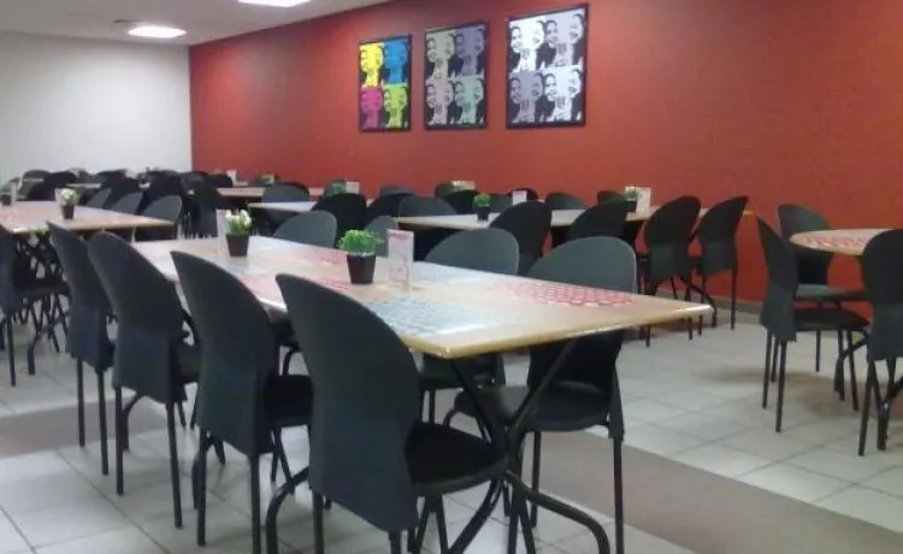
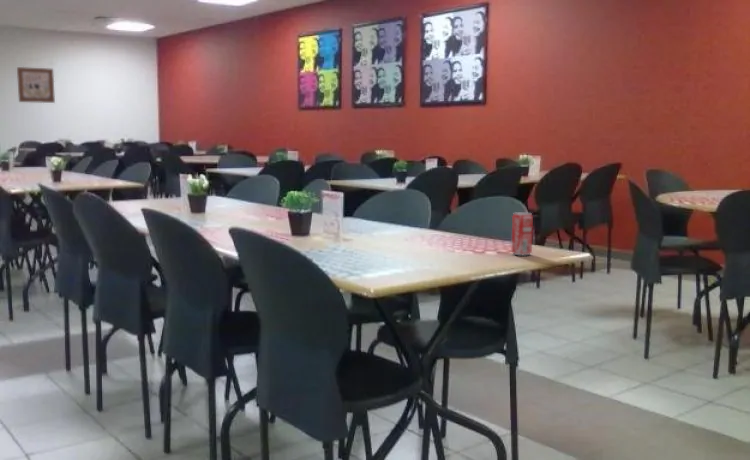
+ wall art (36, 85)
+ beverage can (522, 233)
